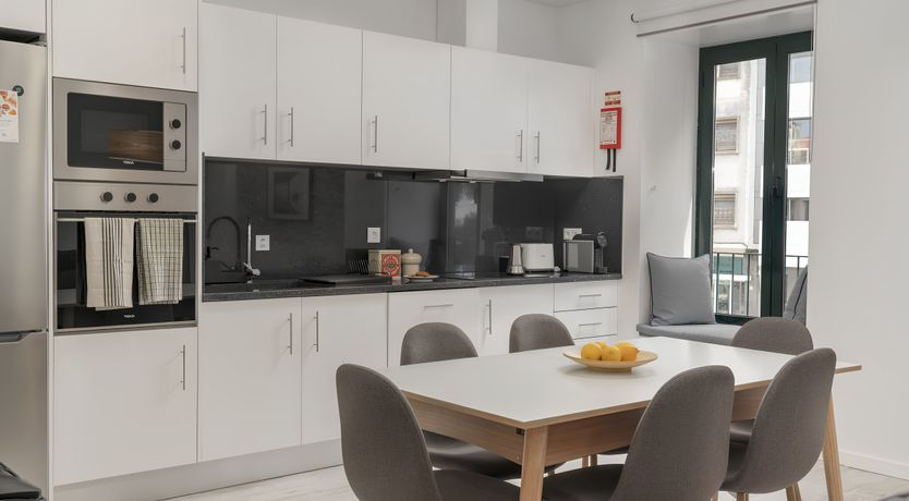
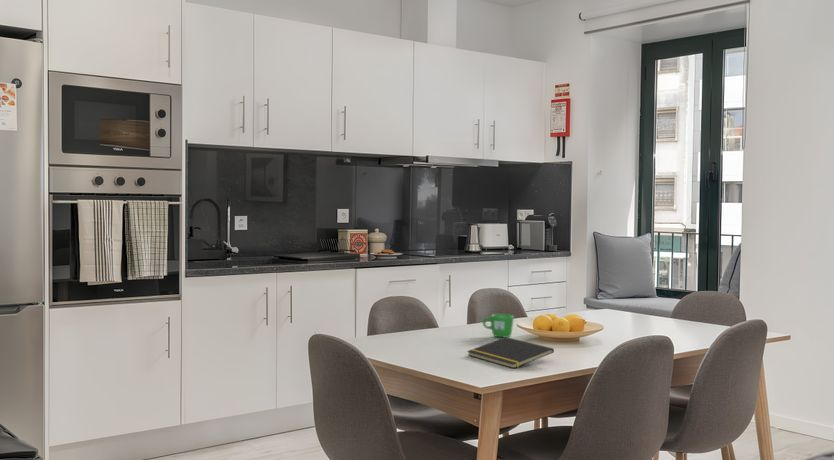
+ notepad (509, 351)
+ mug (497, 325)
